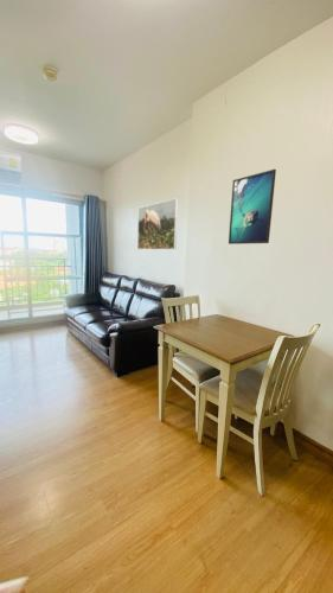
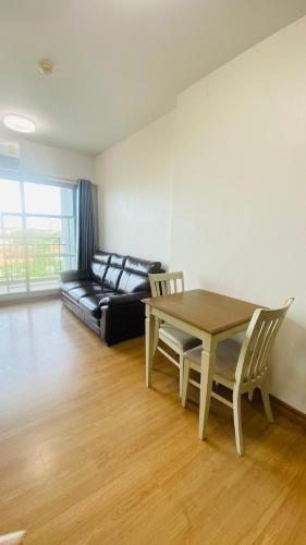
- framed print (249, 210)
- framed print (155, 227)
